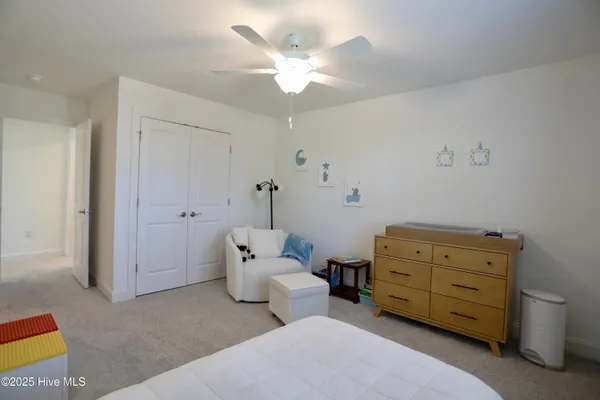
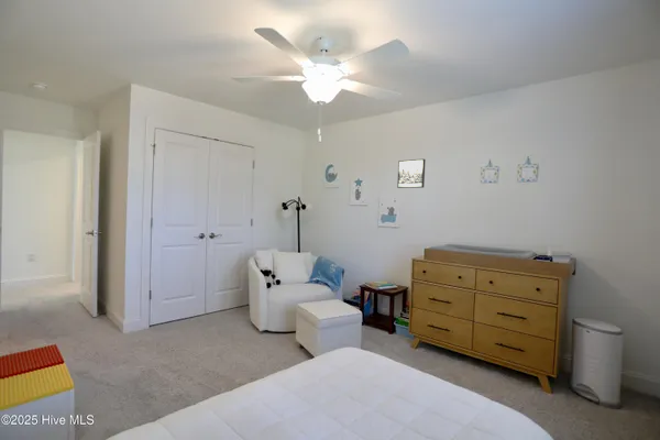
+ wall art (410, 174)
